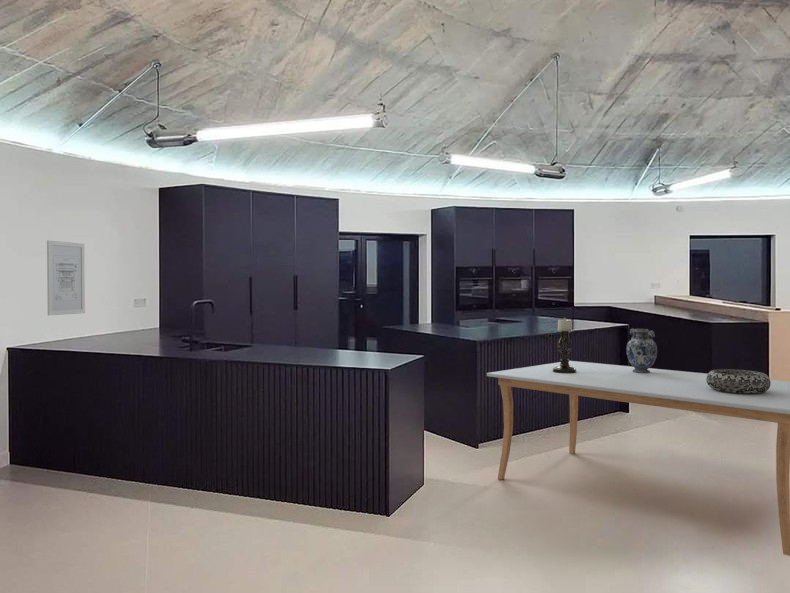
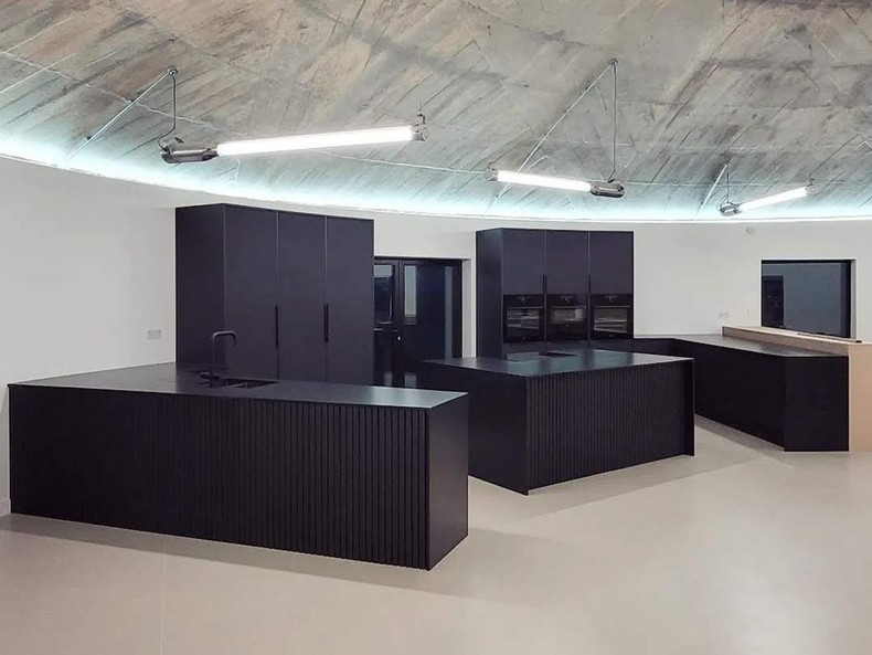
- candle holder (564, 344)
- decorative vase (641, 350)
- wall art (66, 278)
- decorative bowl (737, 381)
- dining table (658, 406)
